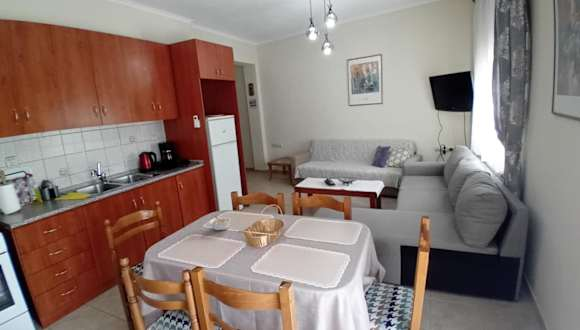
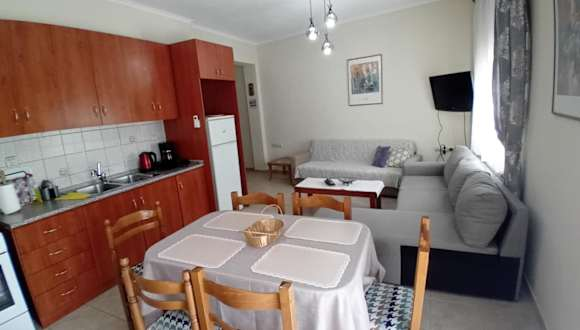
- legume (219, 223)
